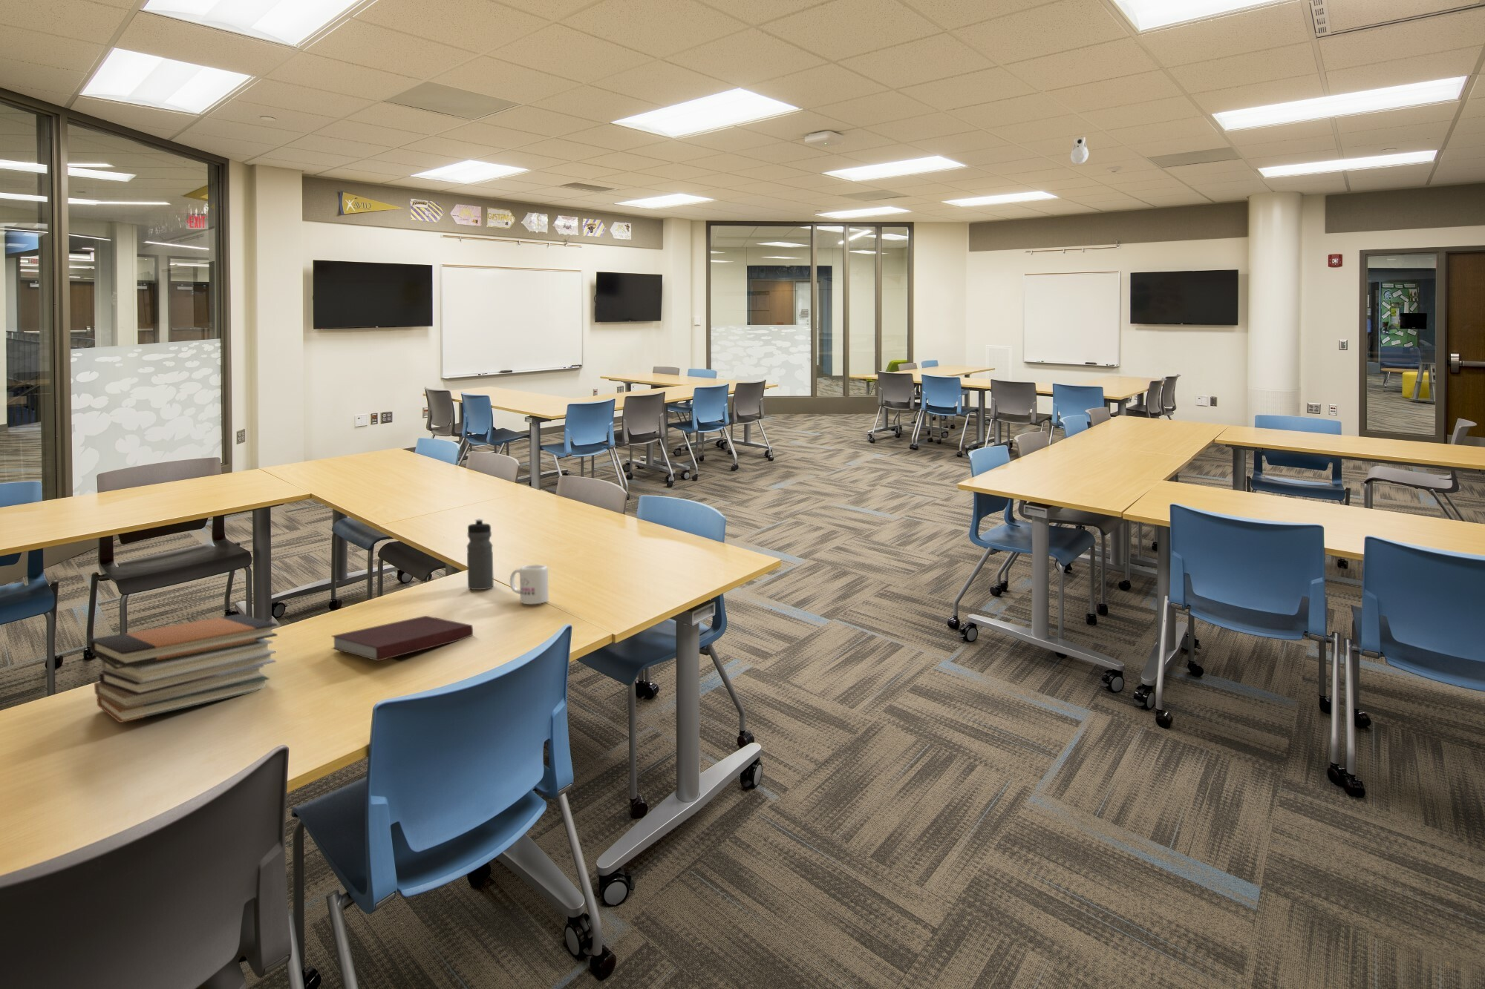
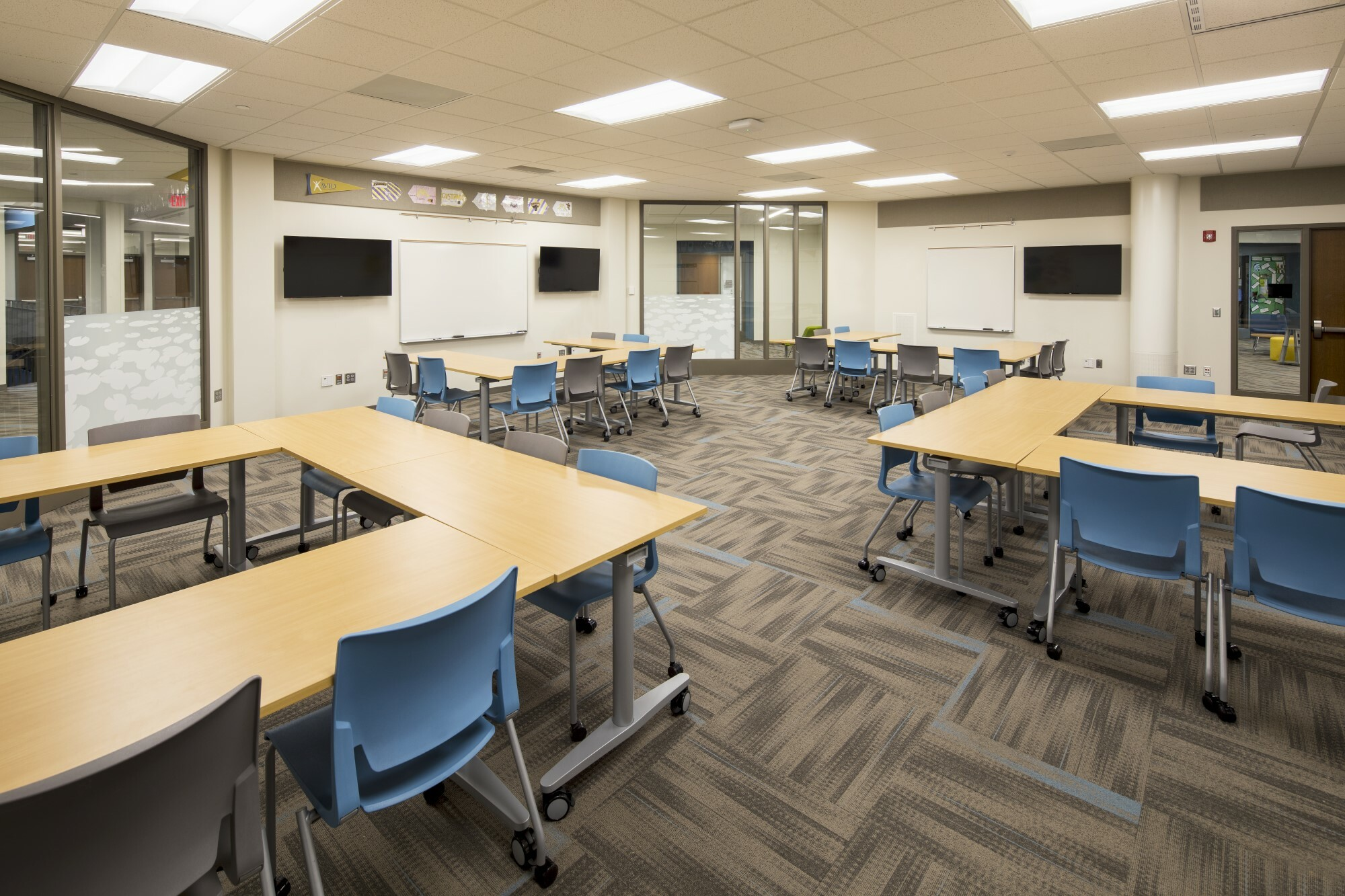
- security camera (1080, 143)
- book stack (189, 663)
- water bottle (479, 553)
- notebook (404, 637)
- mug (528, 583)
